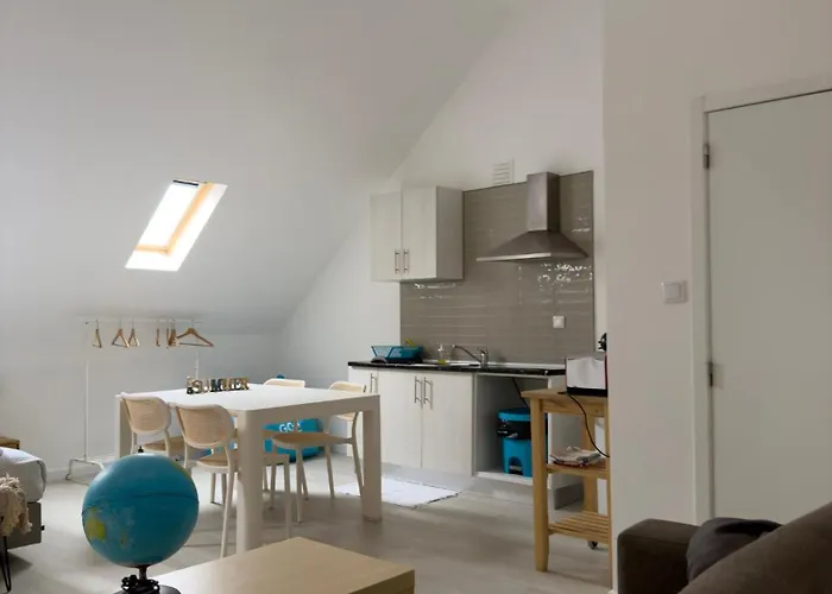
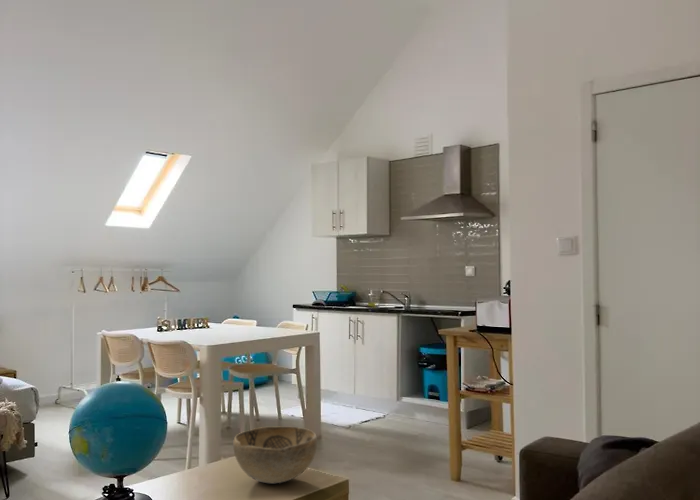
+ decorative bowl (275, 457)
